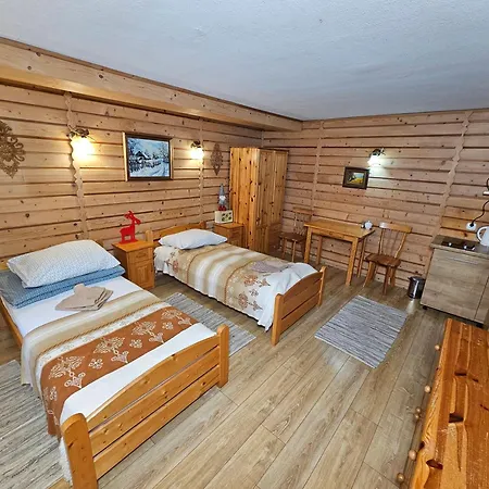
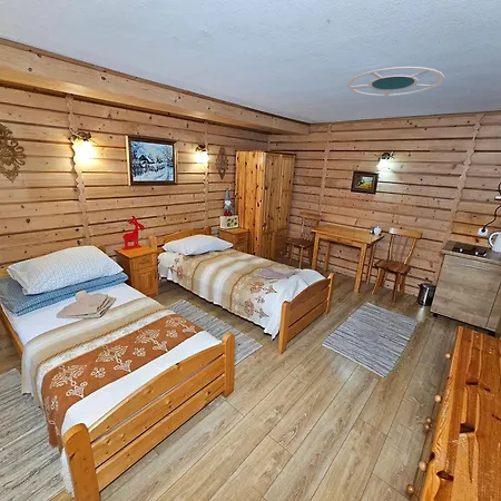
+ ceiling lamp (393, 79)
